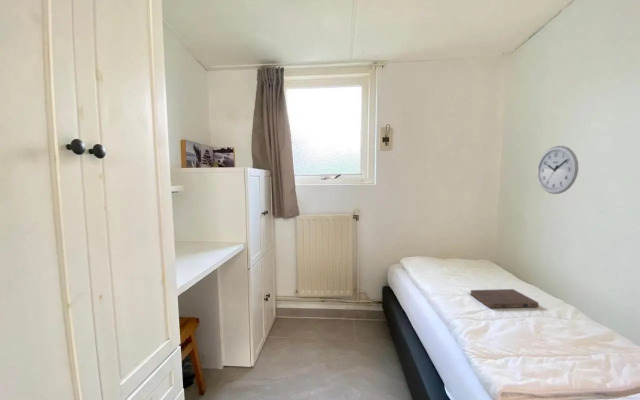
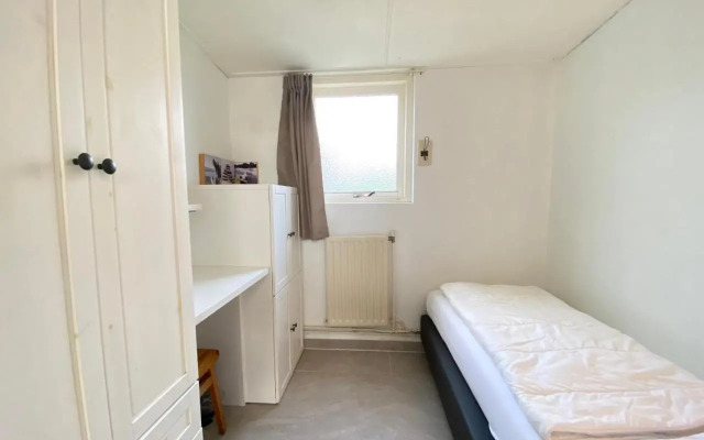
- wall clock (554, 170)
- book (502, 298)
